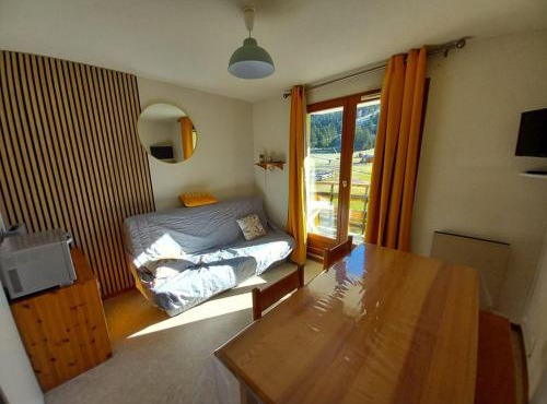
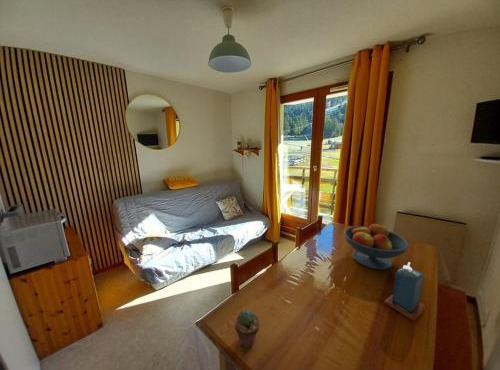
+ candle (406, 286)
+ potted succulent (247, 326)
+ fruit bowl (373, 244)
